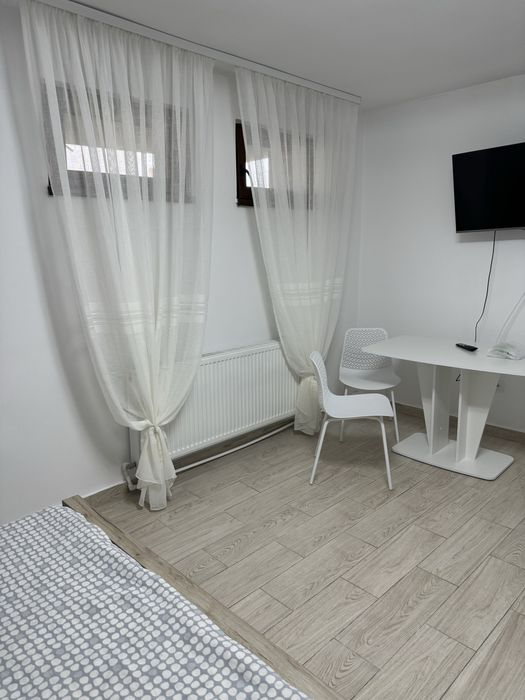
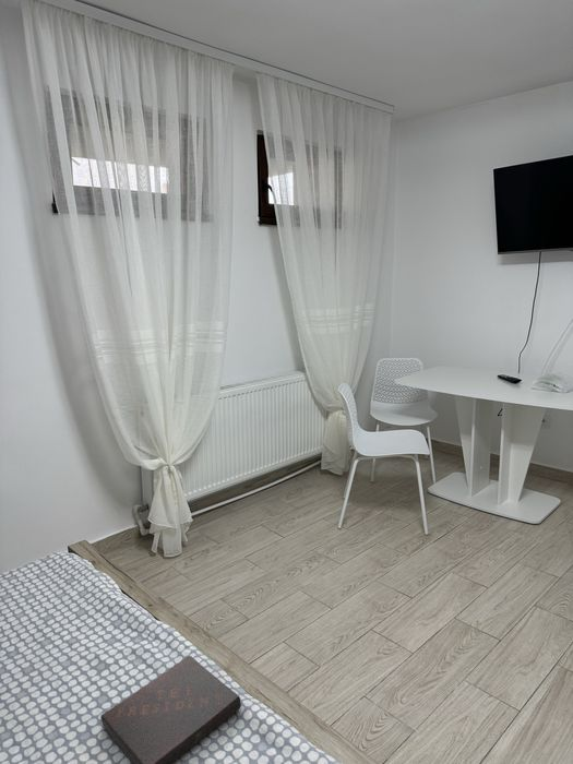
+ book (171, 711)
